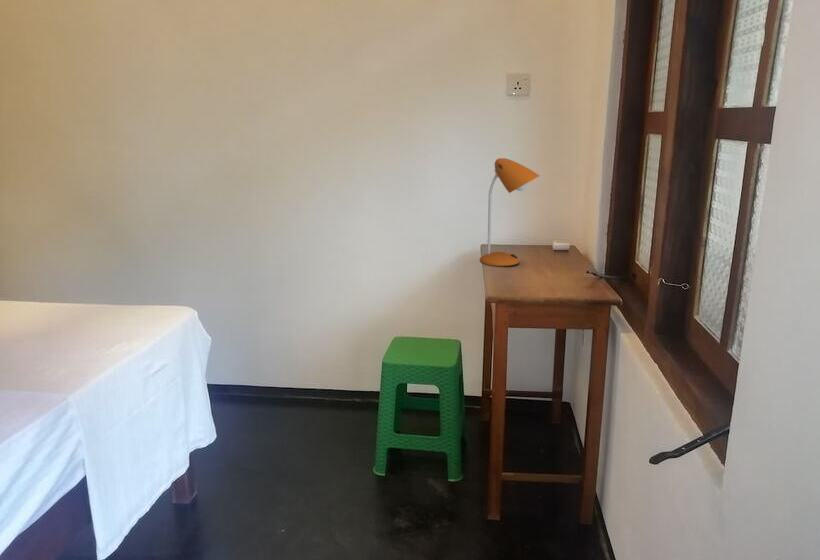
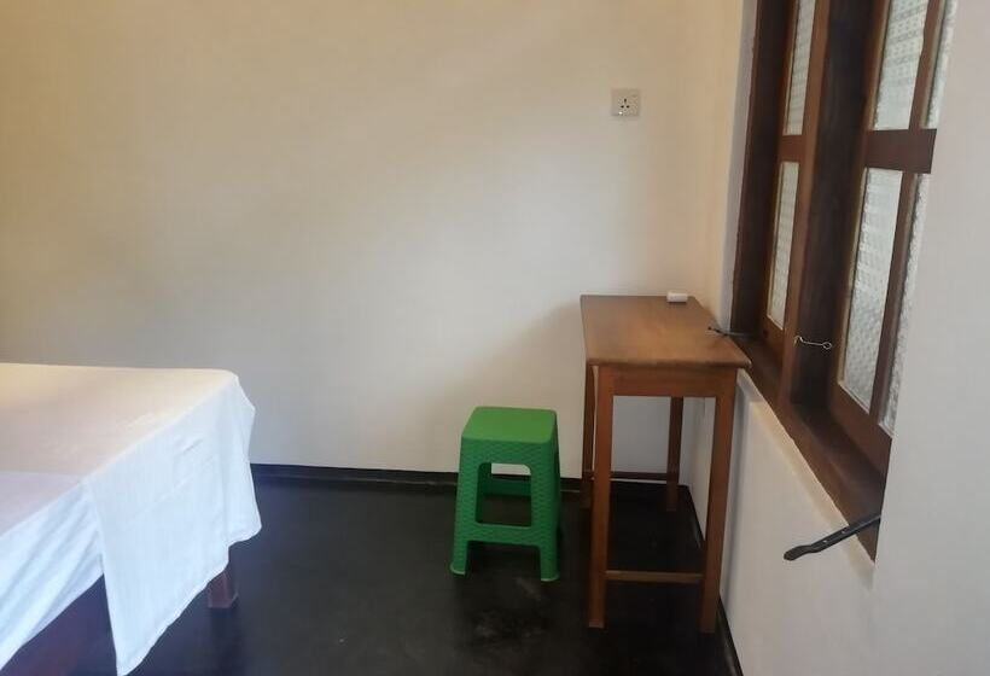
- desk lamp (490, 211)
